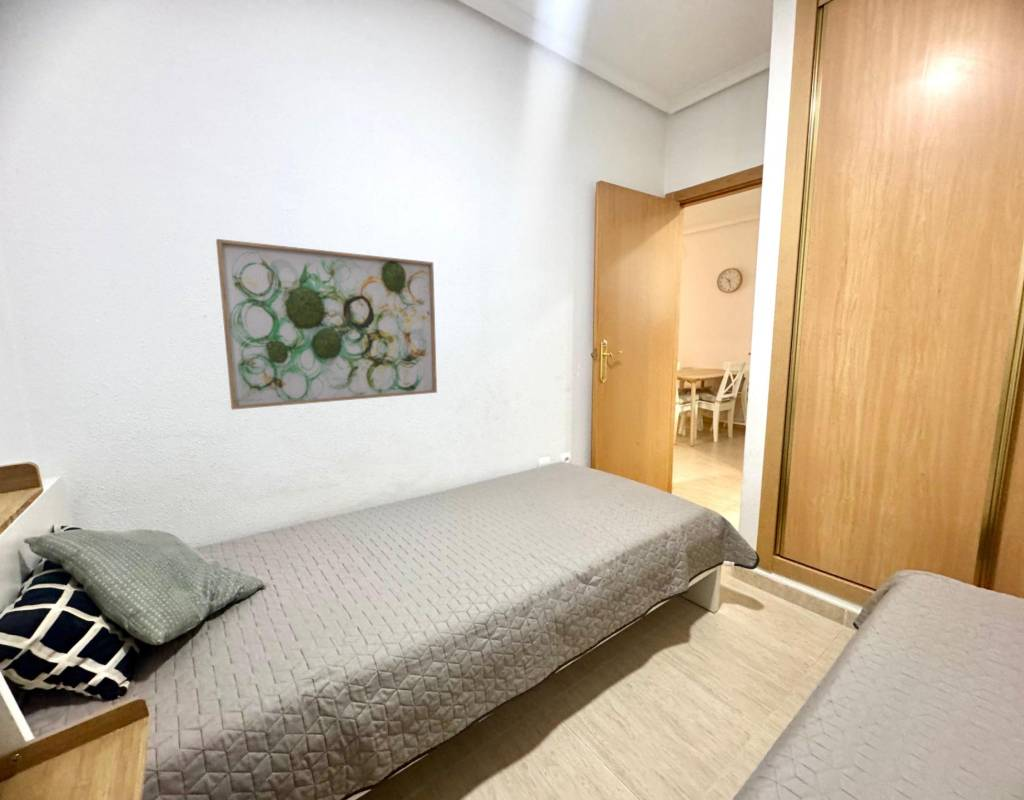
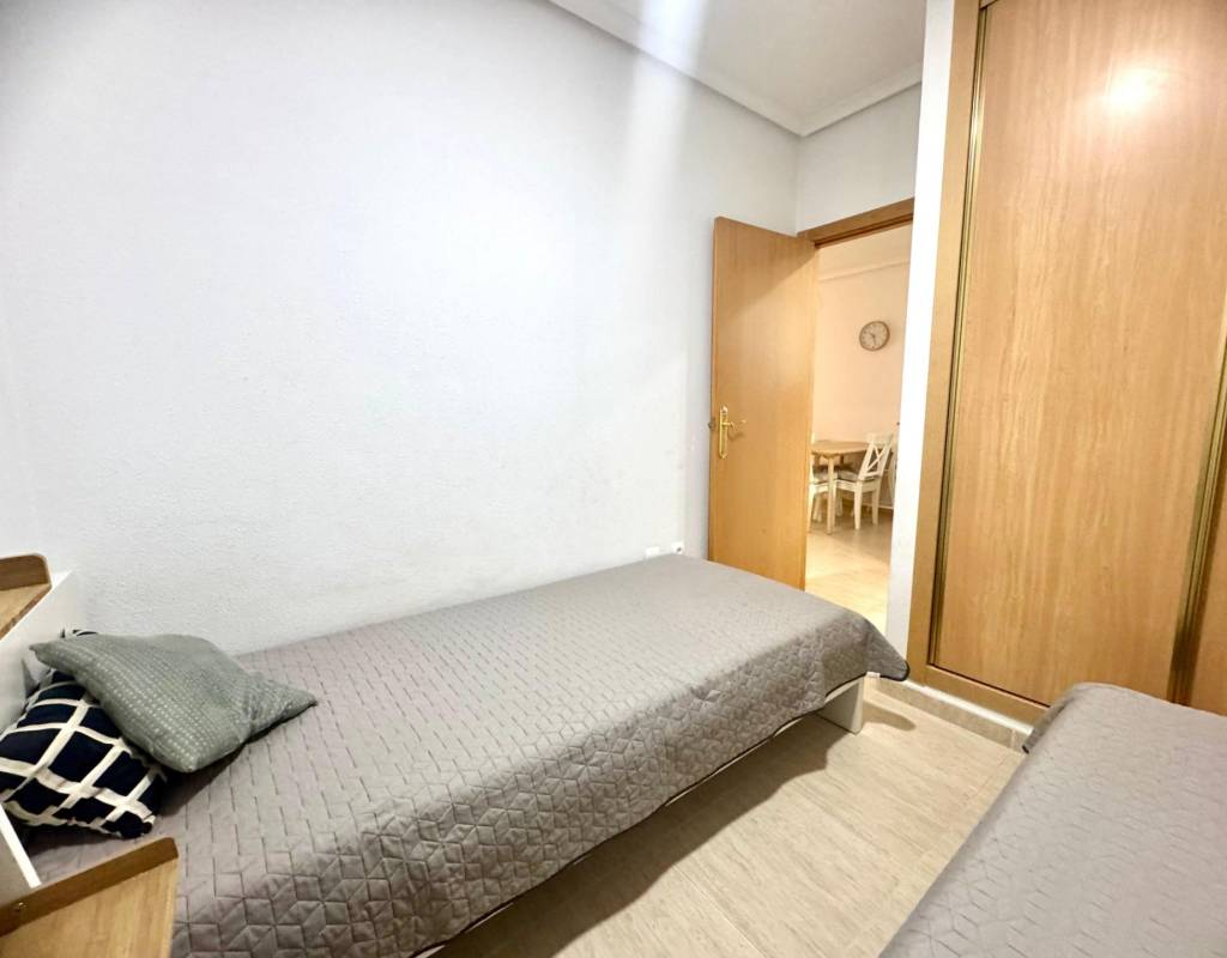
- wall art (343, 327)
